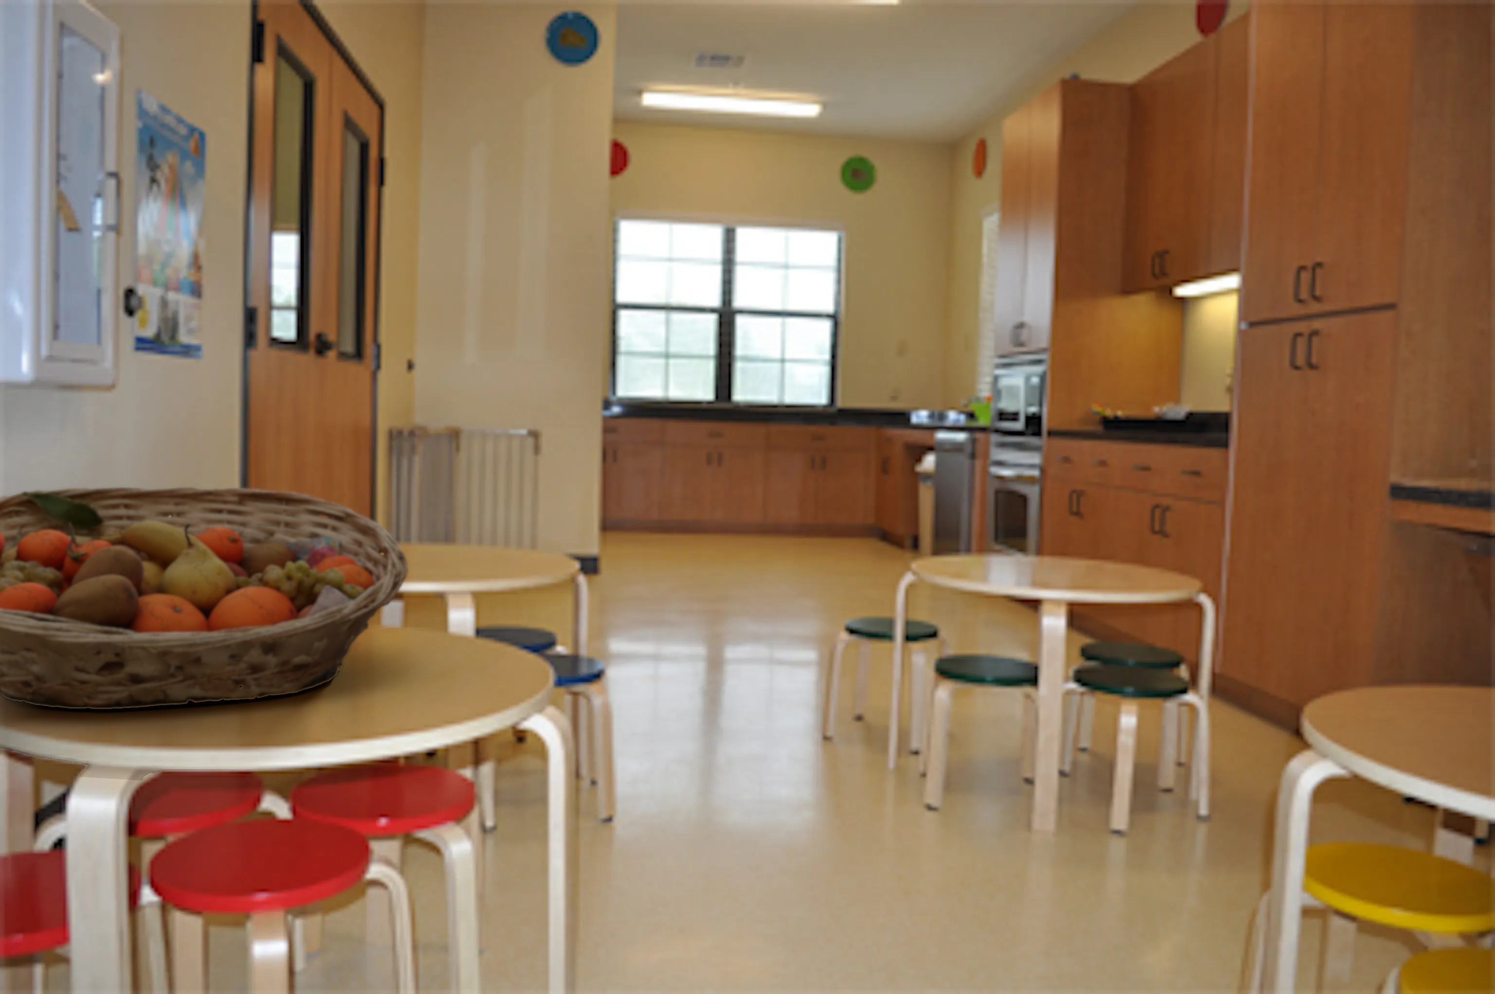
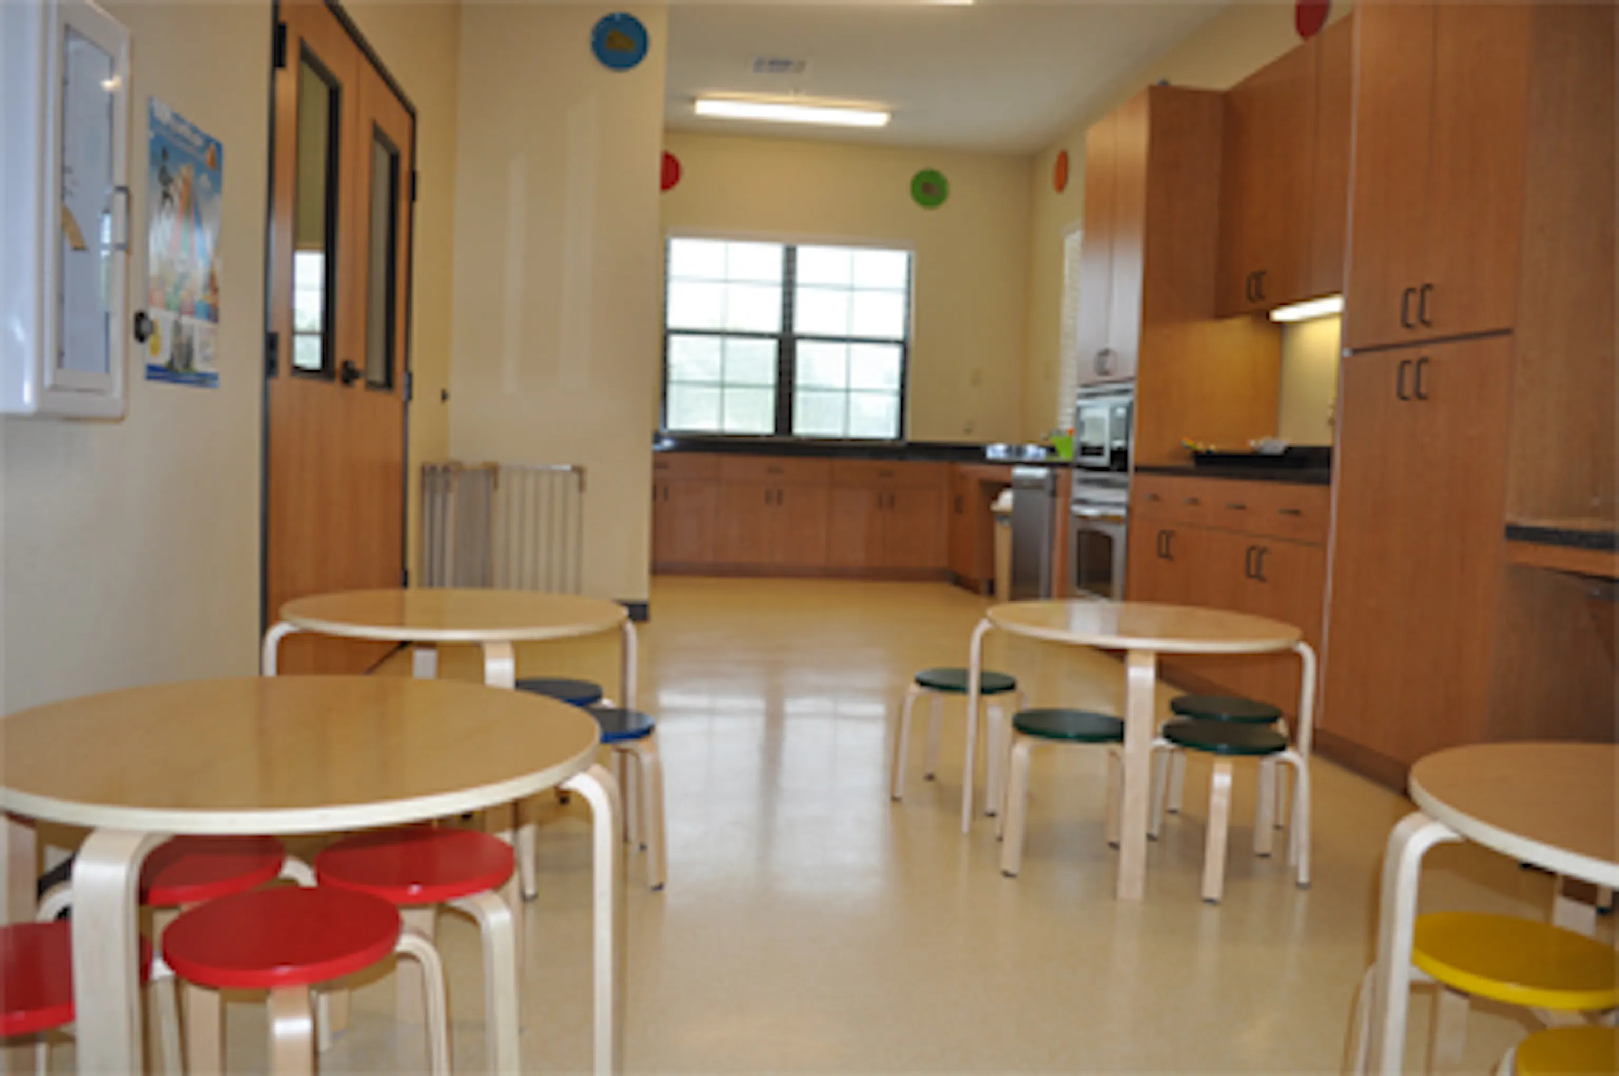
- fruit basket (179, 586)
